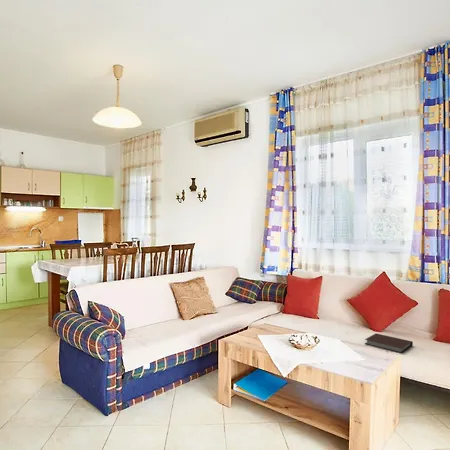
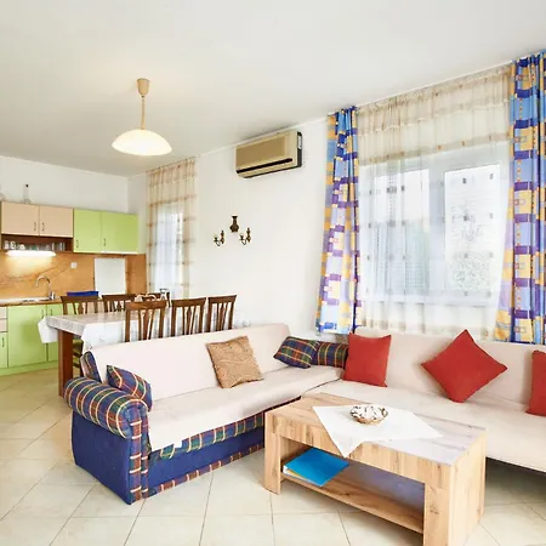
- notebook (388, 342)
